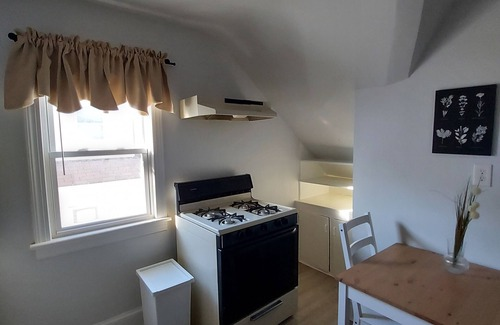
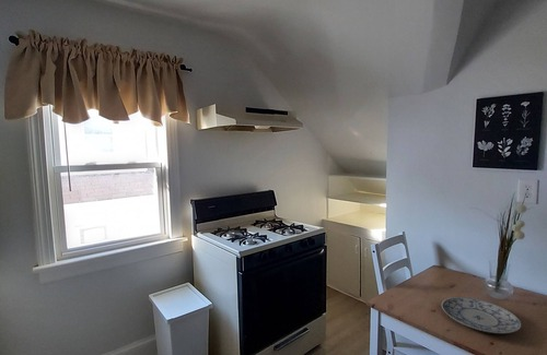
+ plate (478, 316)
